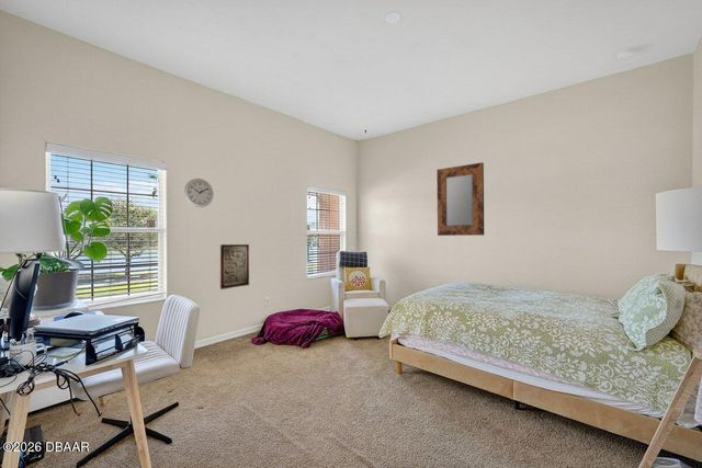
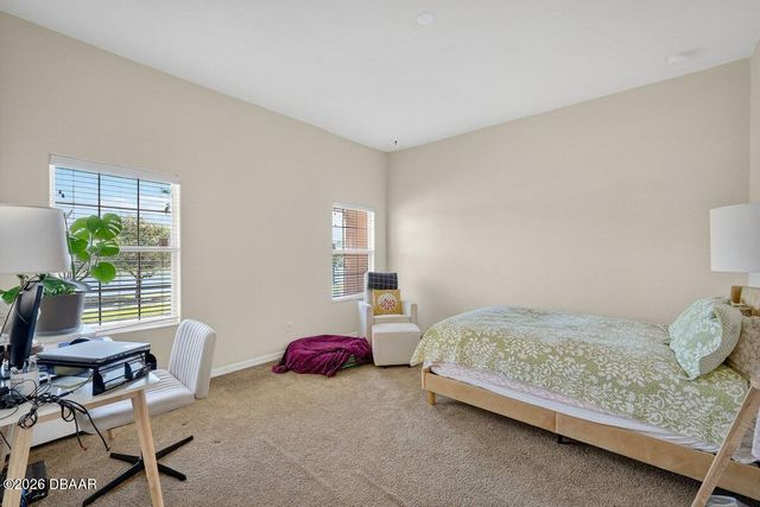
- home mirror (458, 201)
- relief panel (235, 265)
- wall clock (200, 193)
